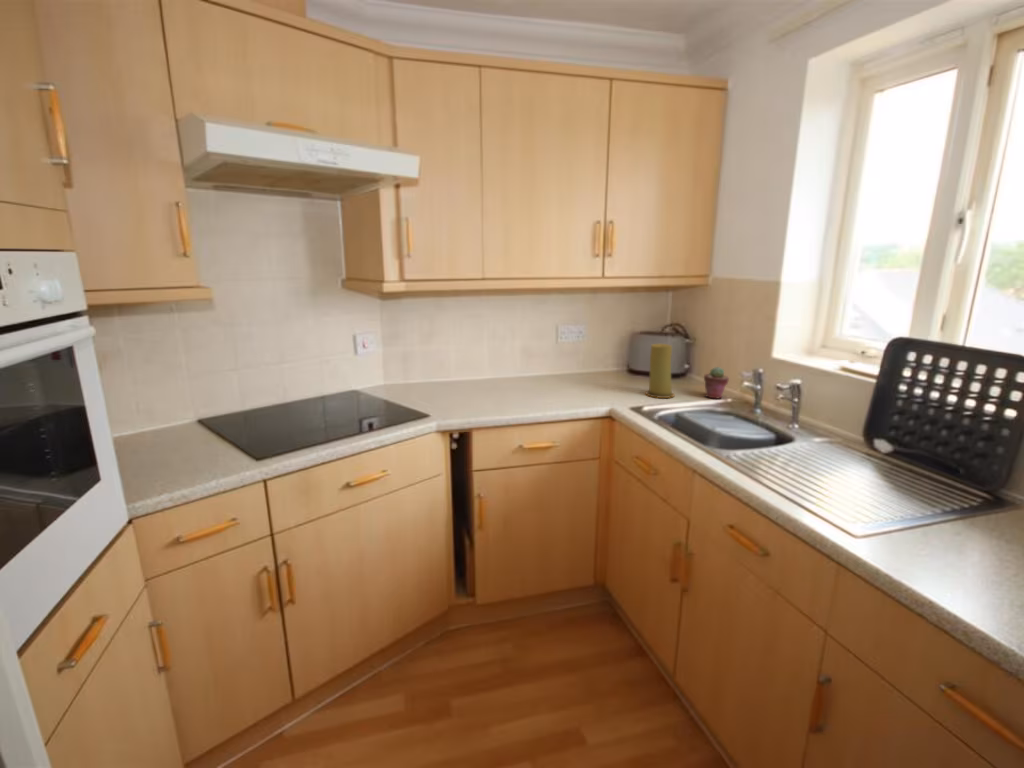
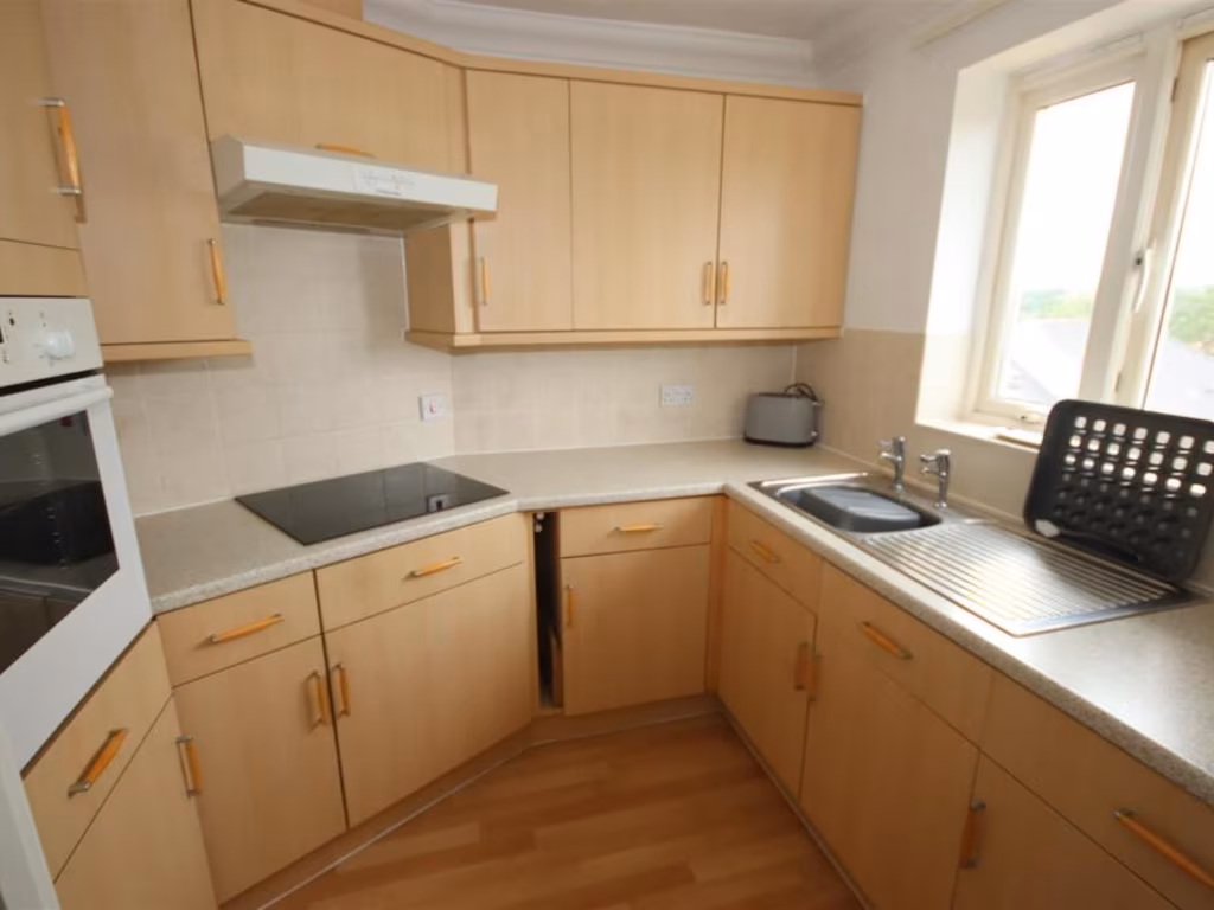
- potted succulent (715, 382)
- candle (661, 369)
